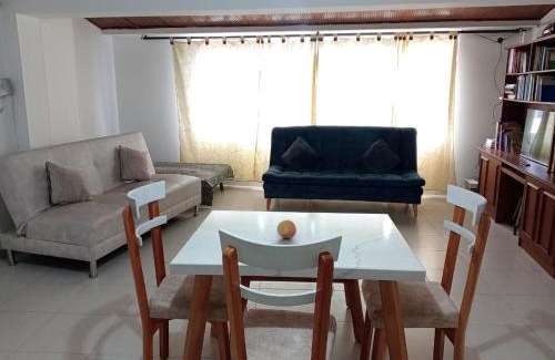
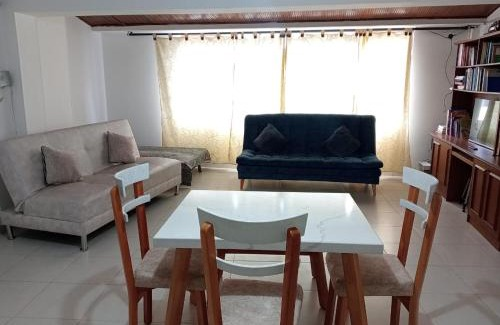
- fruit (286, 228)
